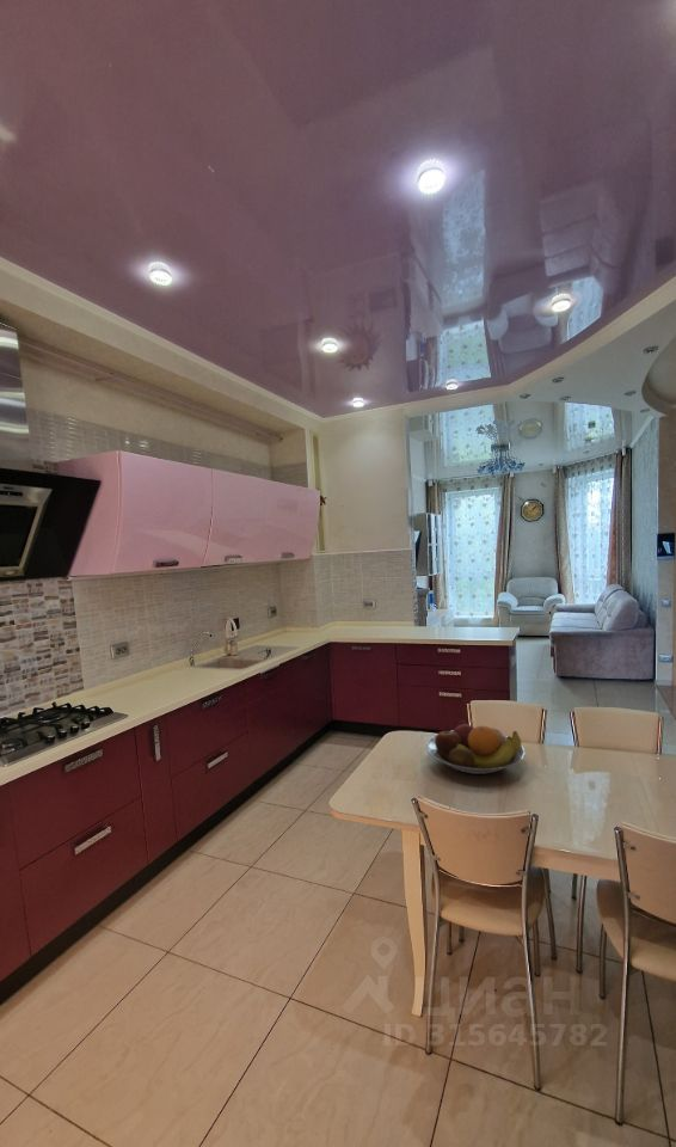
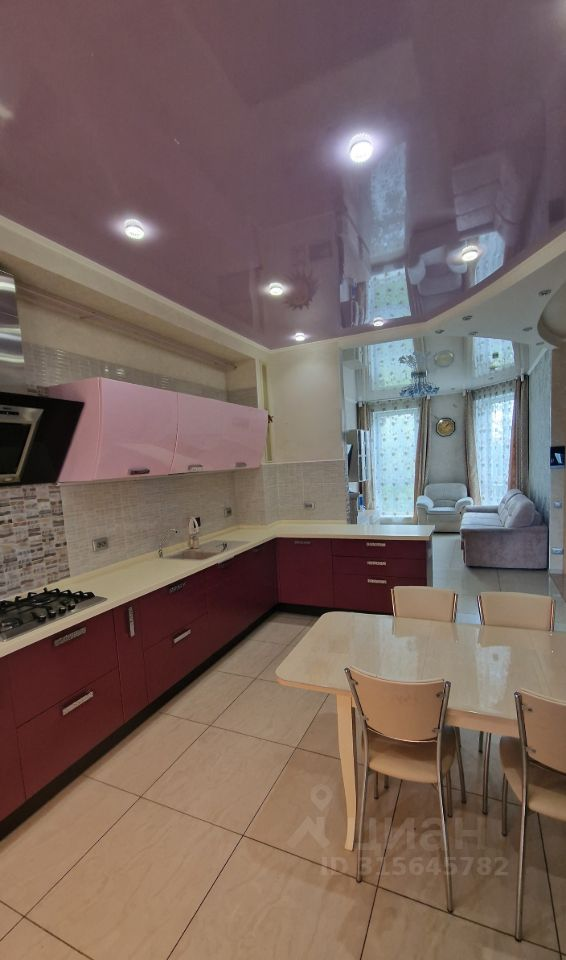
- fruit bowl (473, 743)
